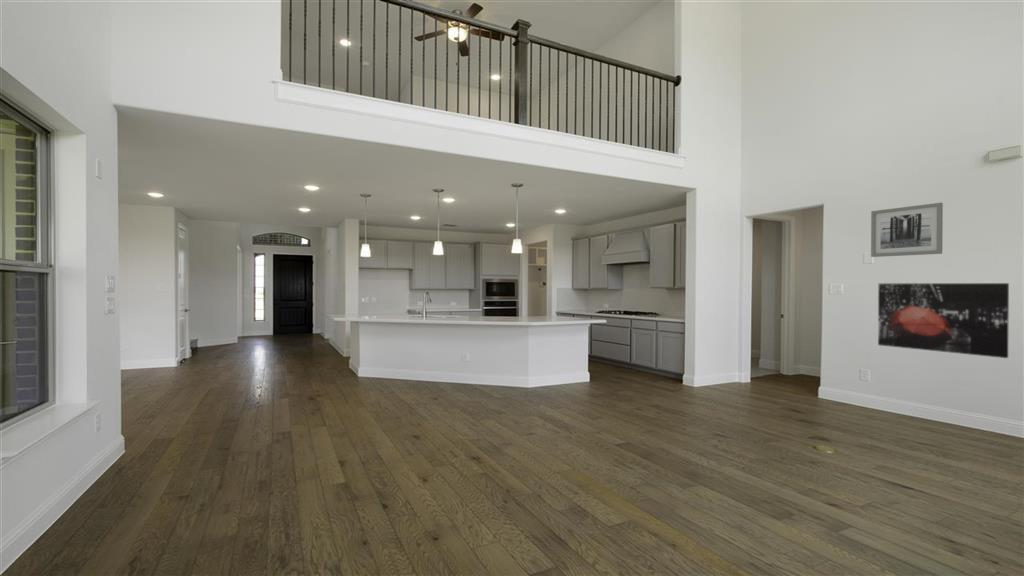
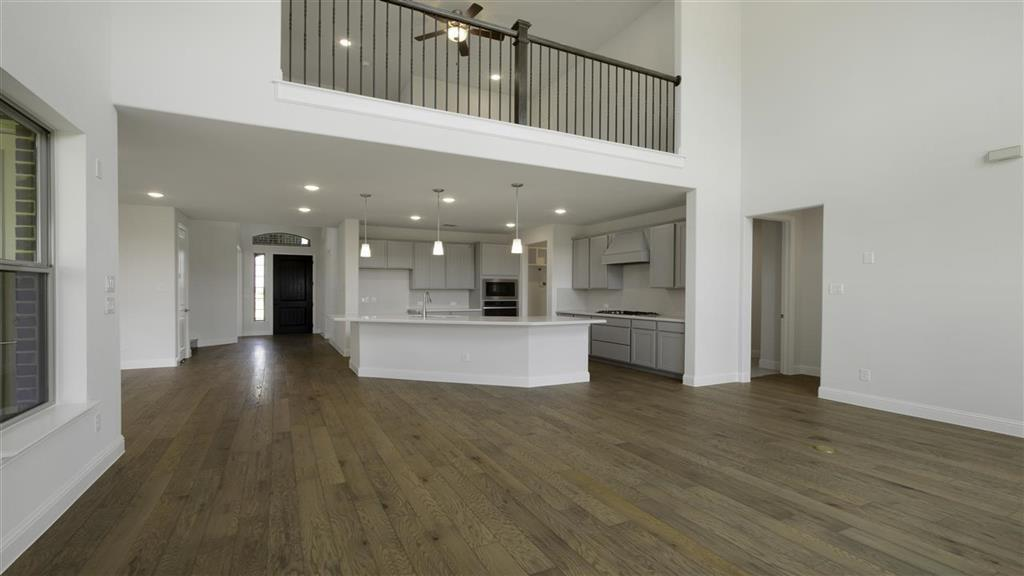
- wall art (937, 317)
- wall art (904, 231)
